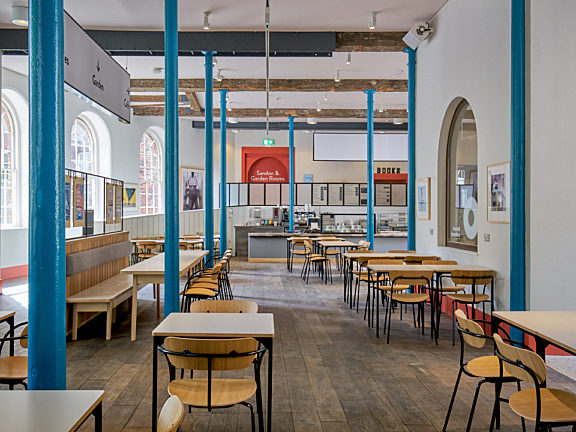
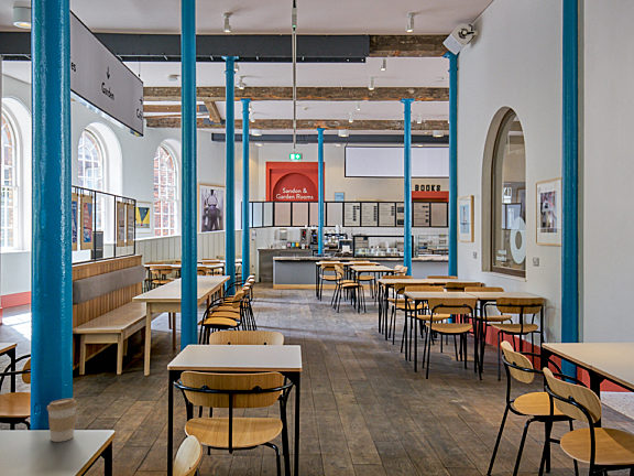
+ coffee cup (62, 419)
